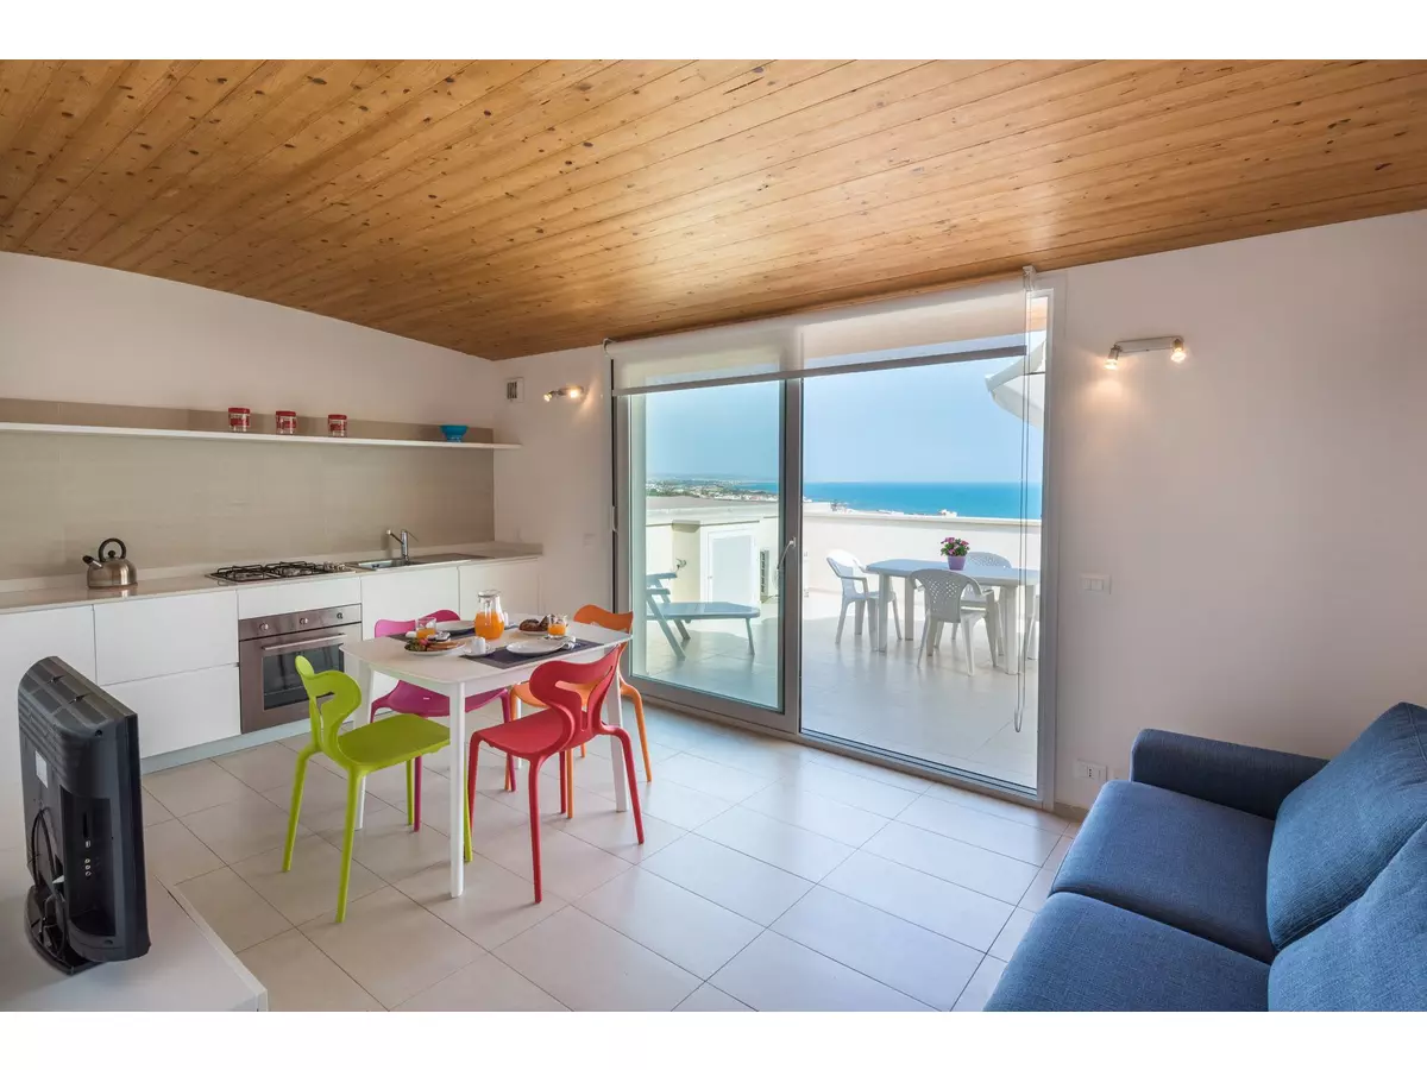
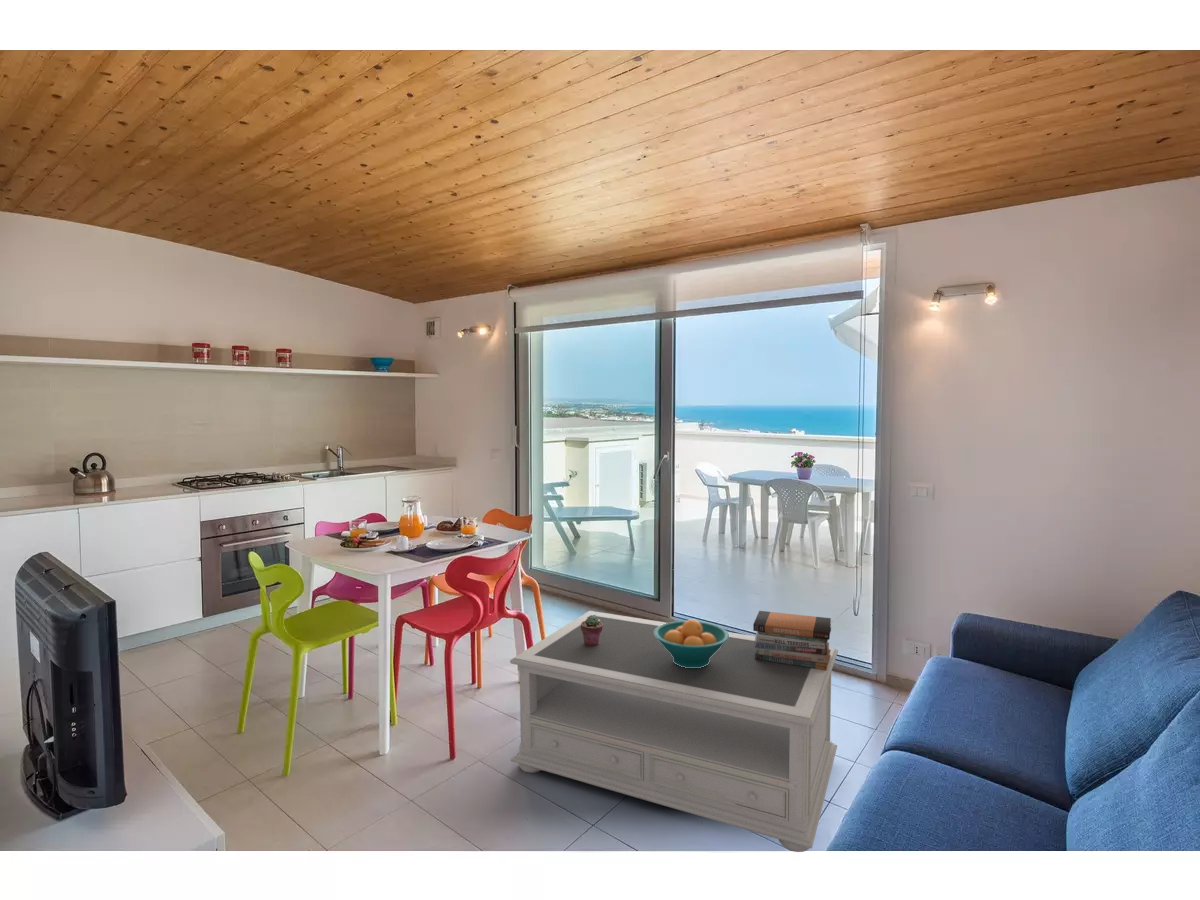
+ fruit bowl (691, 640)
+ potted succulent (591, 629)
+ coffee table (676, 708)
+ book stack (791, 638)
